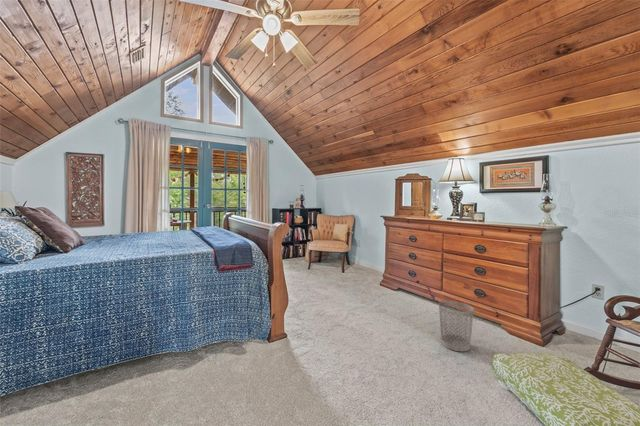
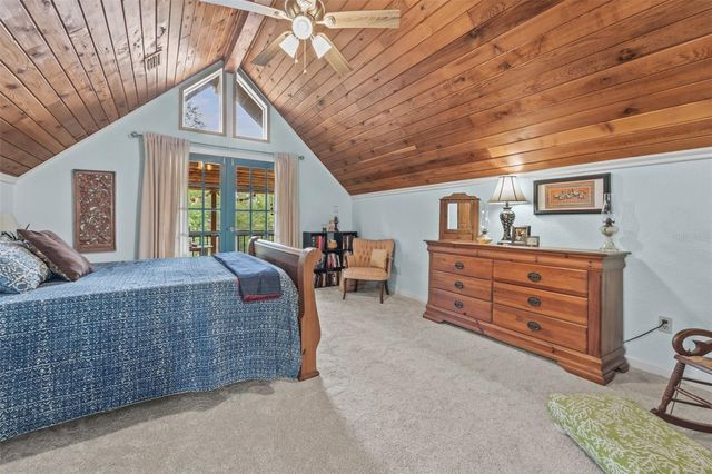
- wastebasket (455, 325)
